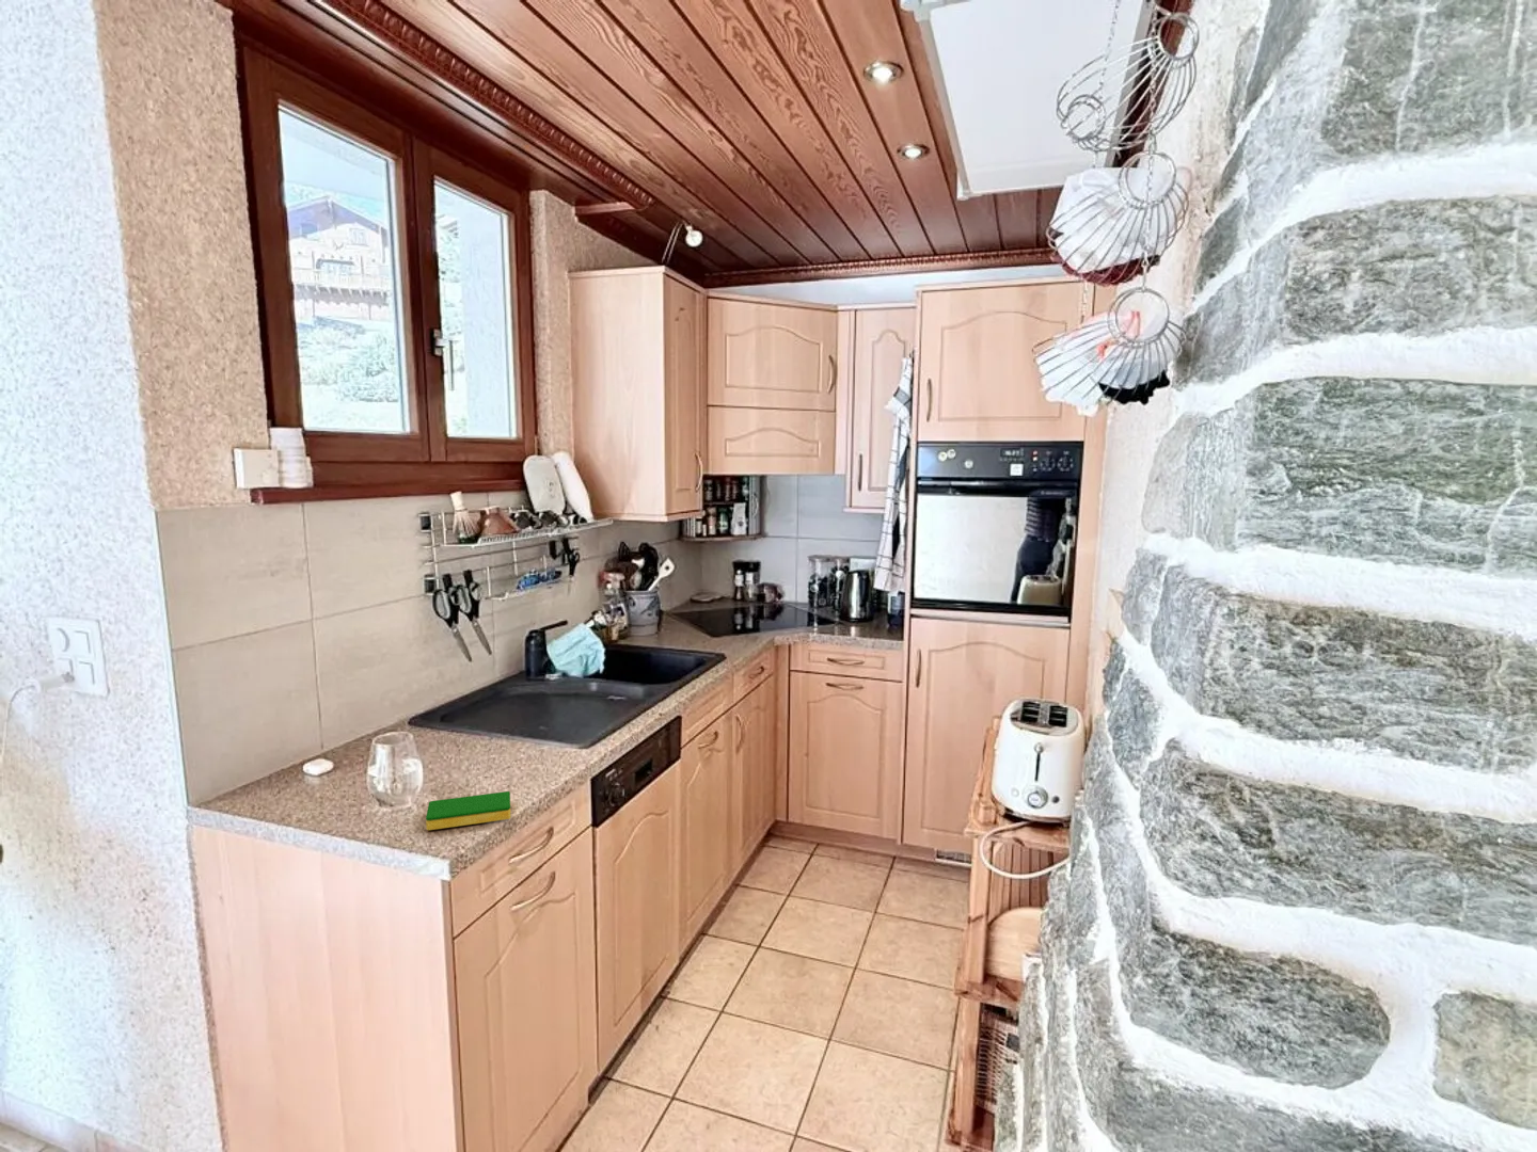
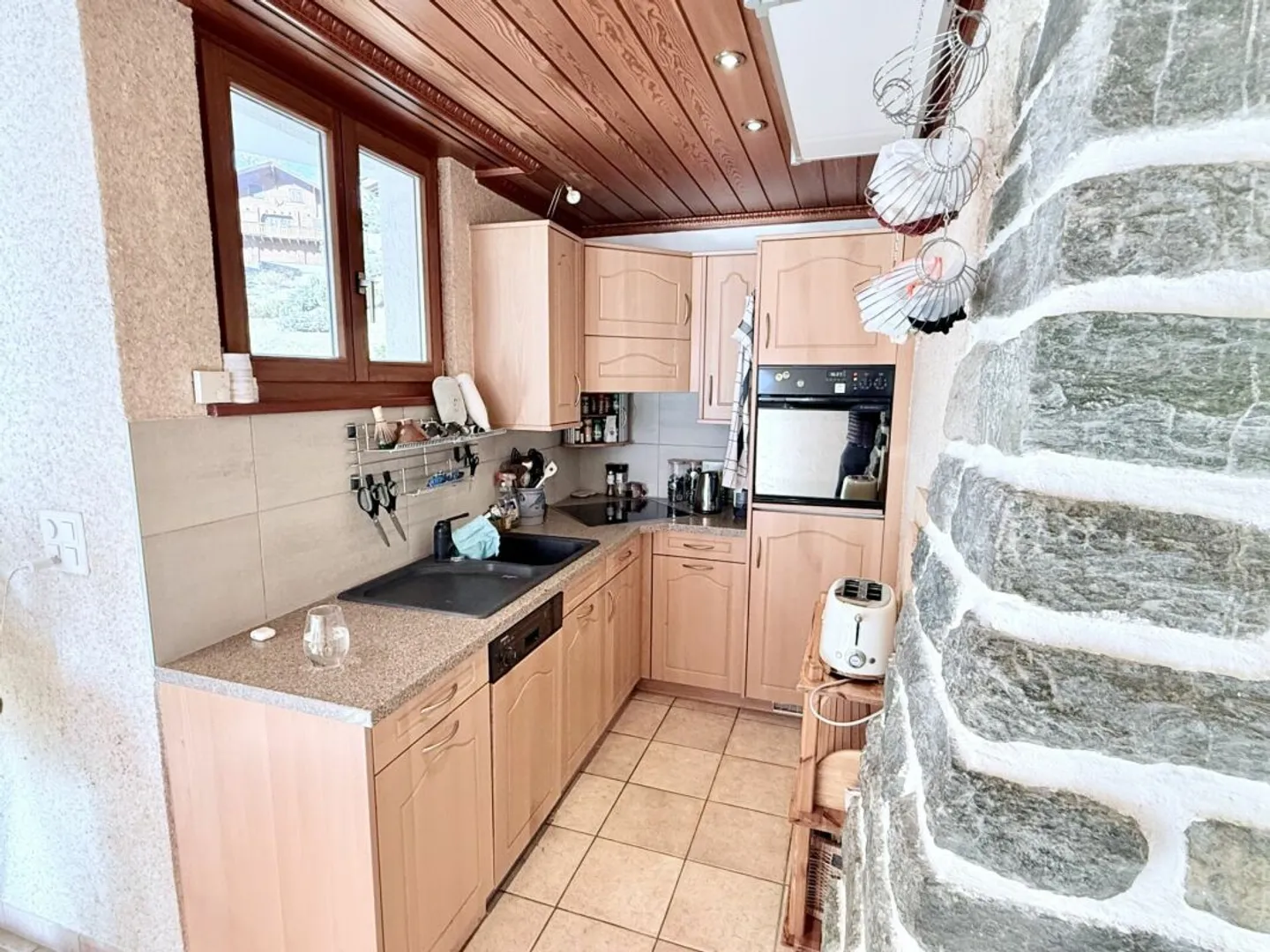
- dish sponge (470, 810)
